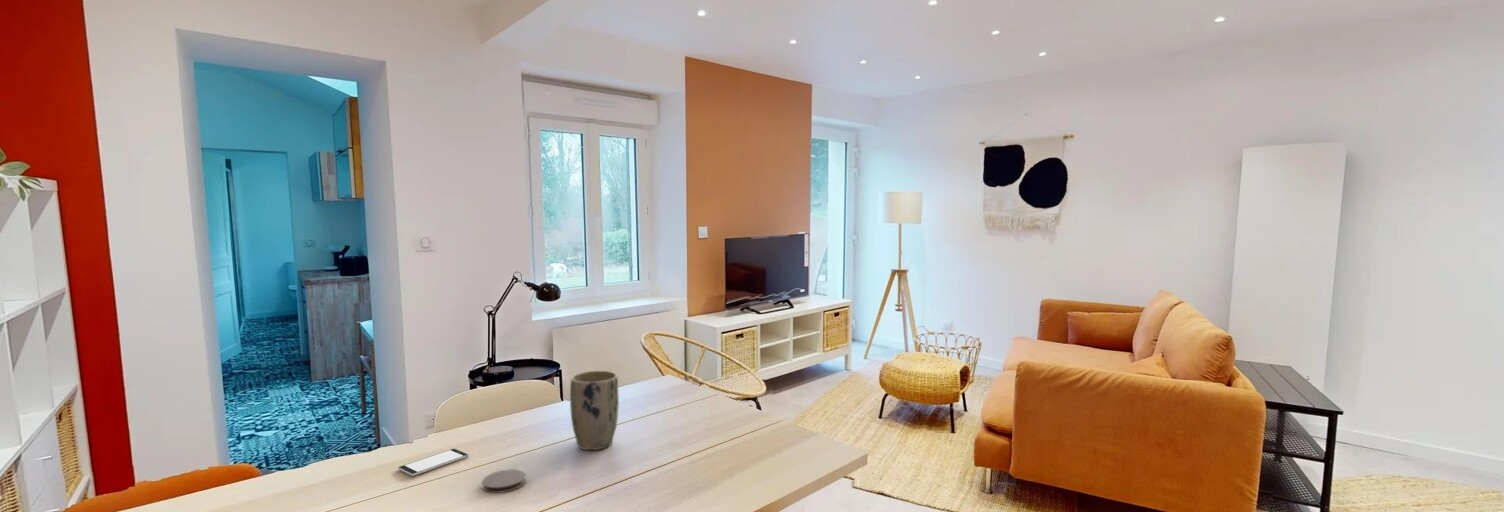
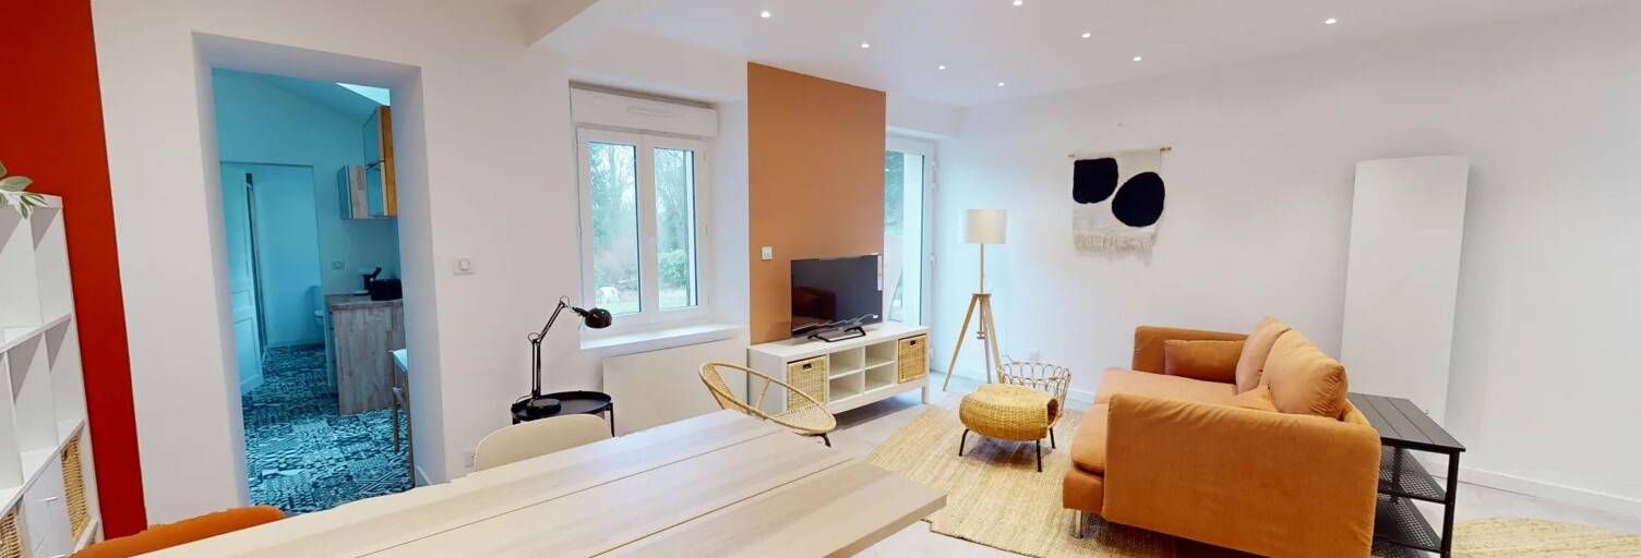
- smartphone (434, 461)
- plant pot (594, 410)
- coaster (504, 480)
